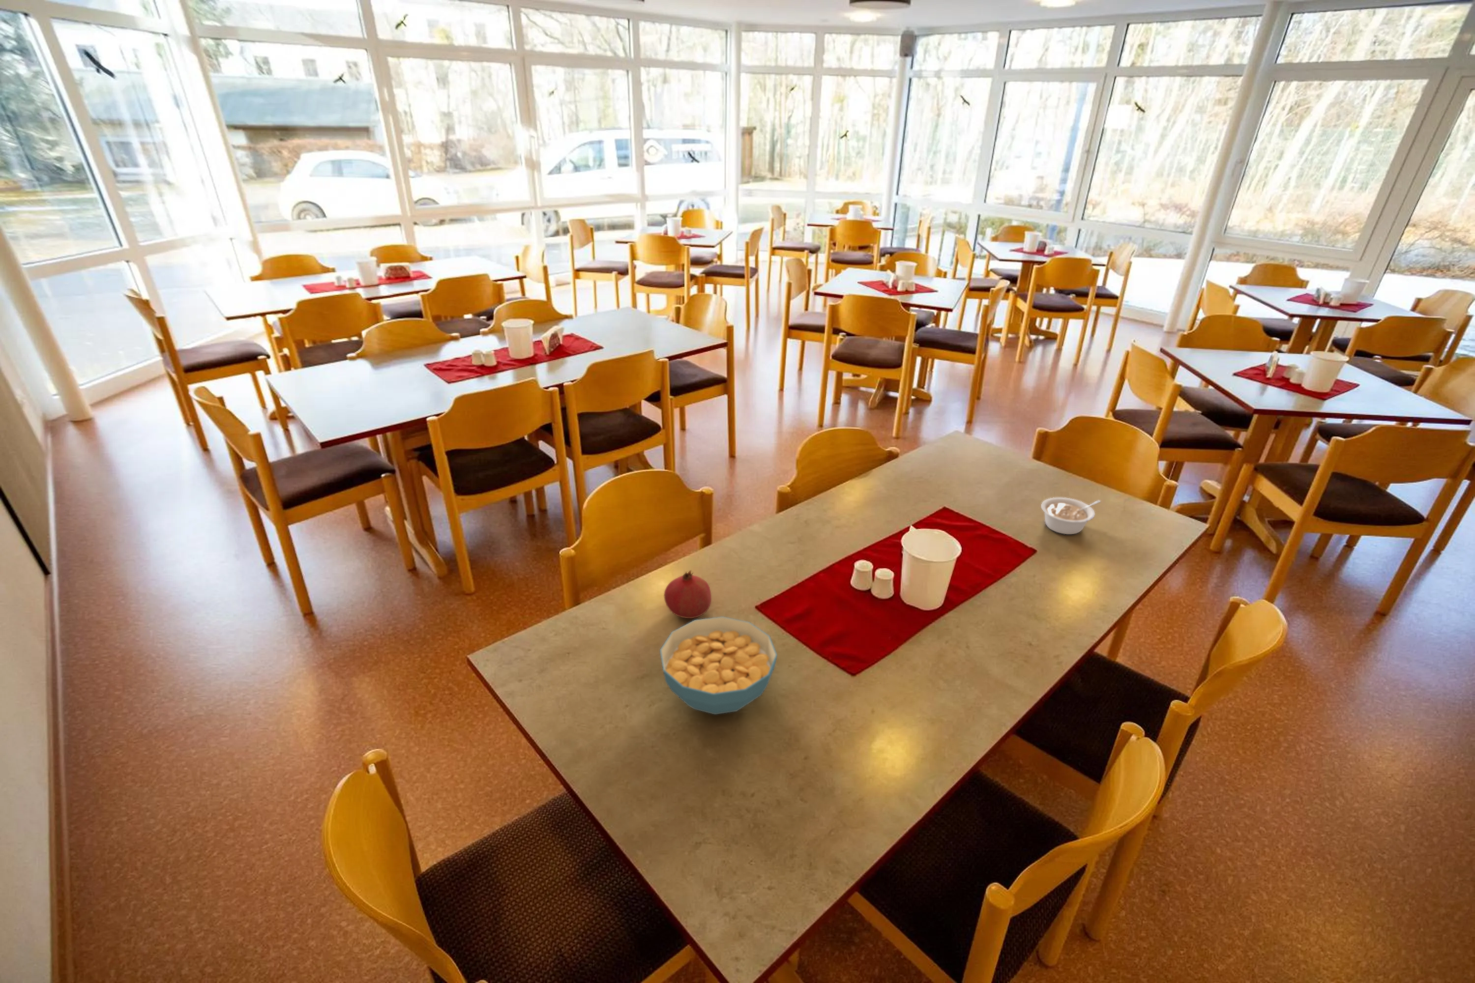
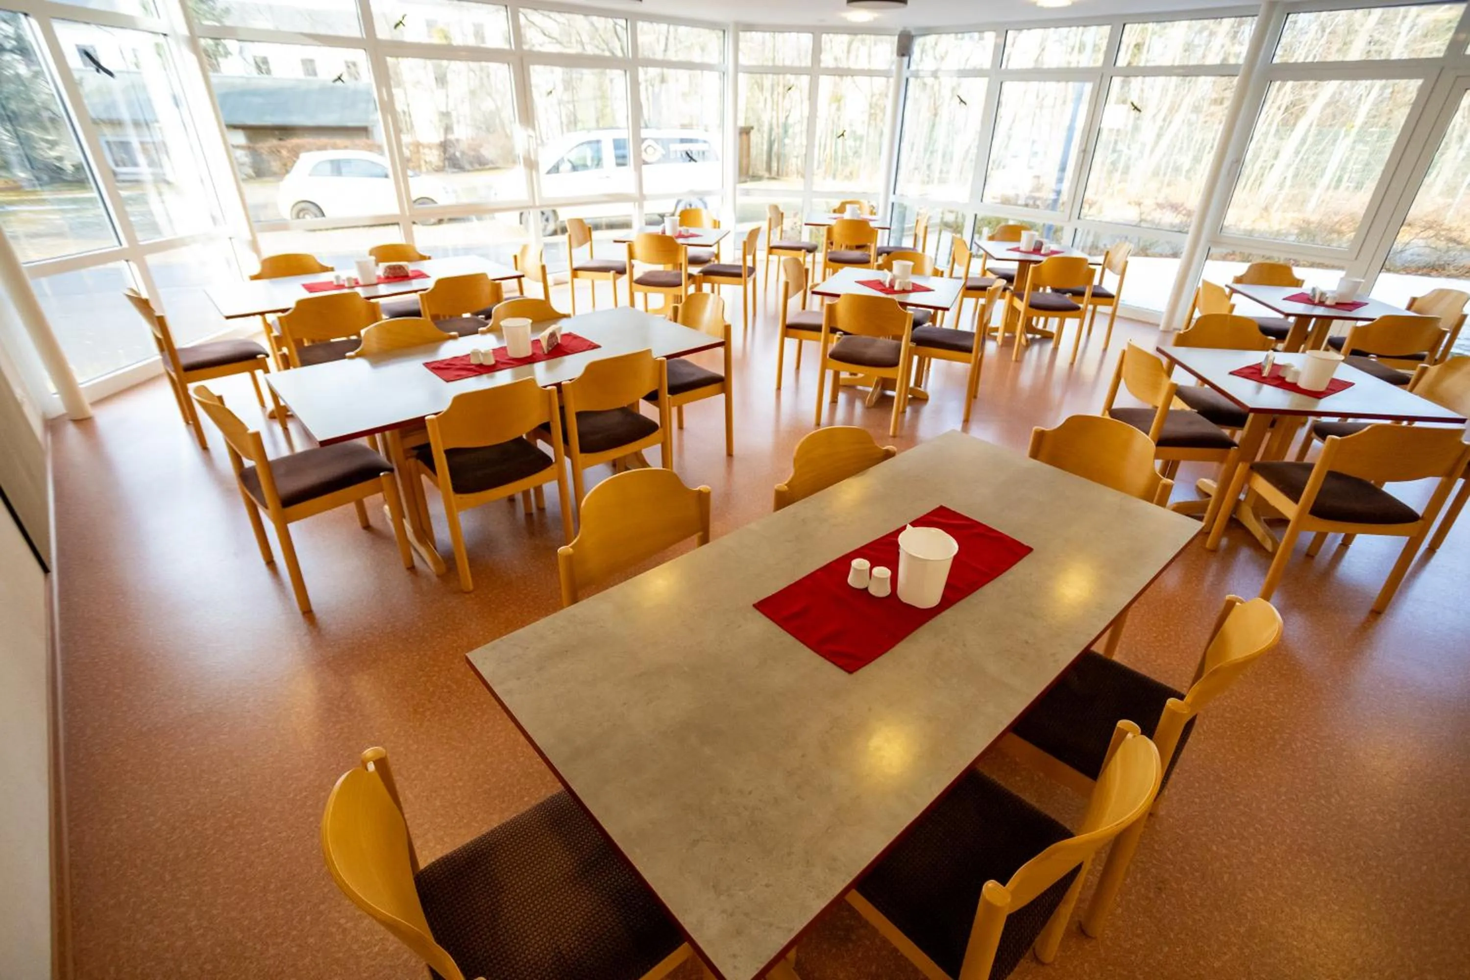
- legume (1067, 515)
- fruit (688, 594)
- cereal bowl (719, 675)
